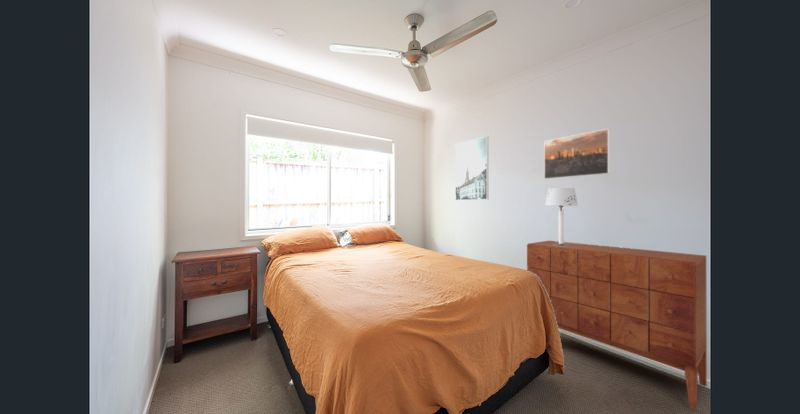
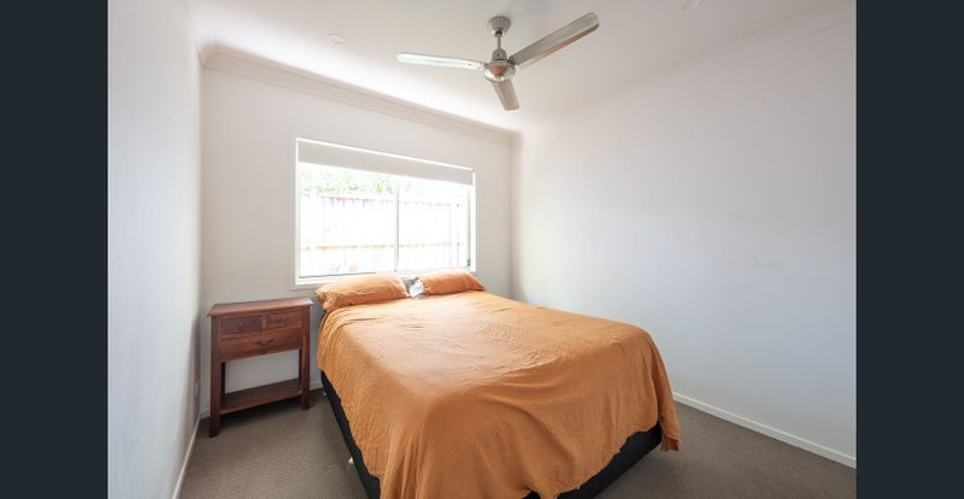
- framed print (470, 170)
- dresser (603, 304)
- table lamp (561, 216)
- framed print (574, 156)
